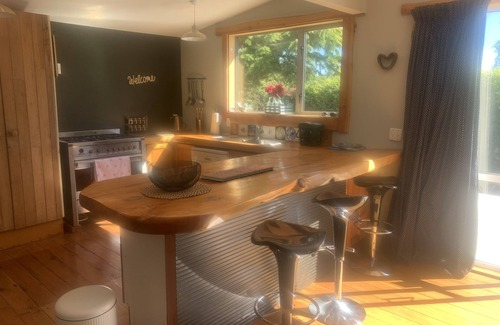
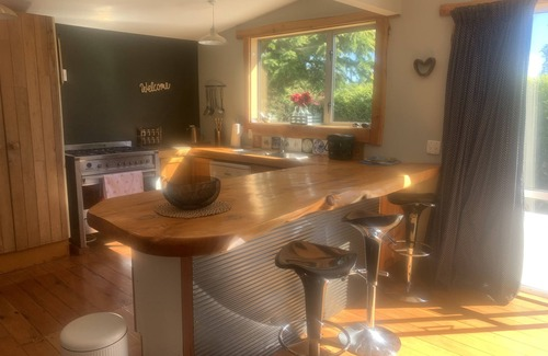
- chopping board (239, 171)
